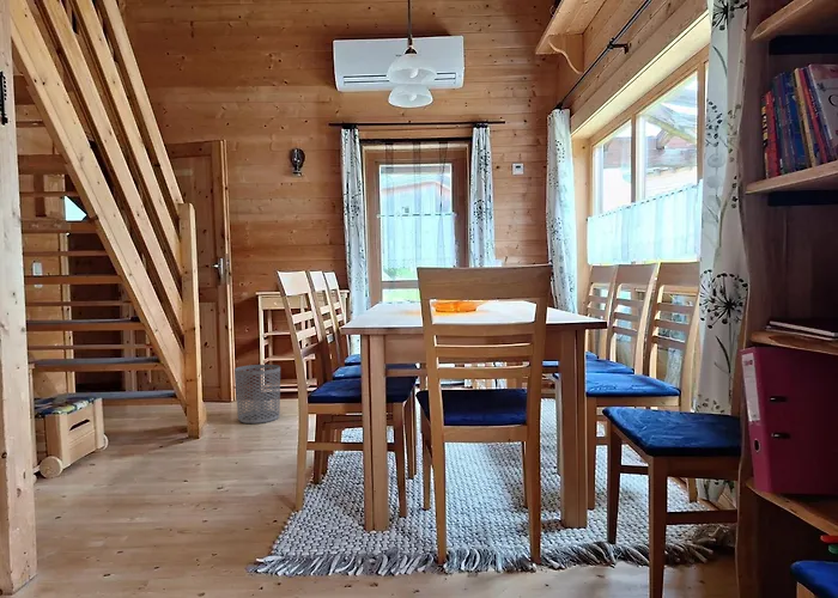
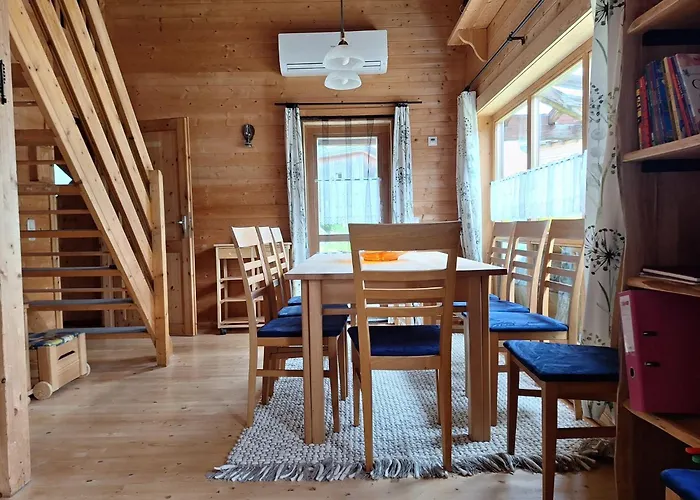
- waste bin (257, 392)
